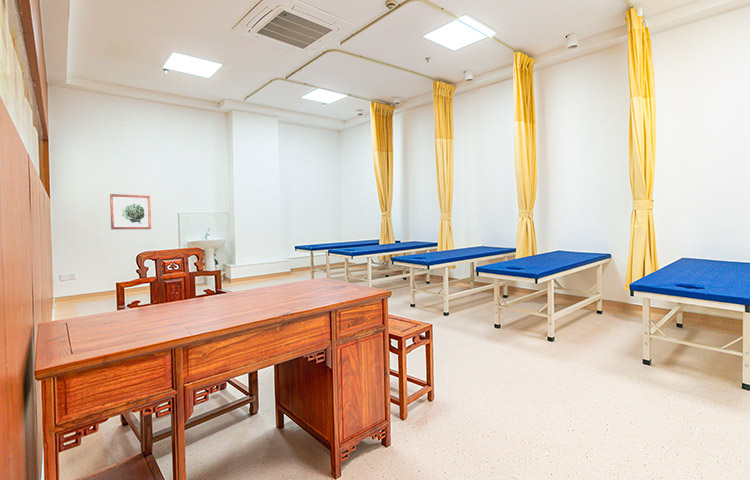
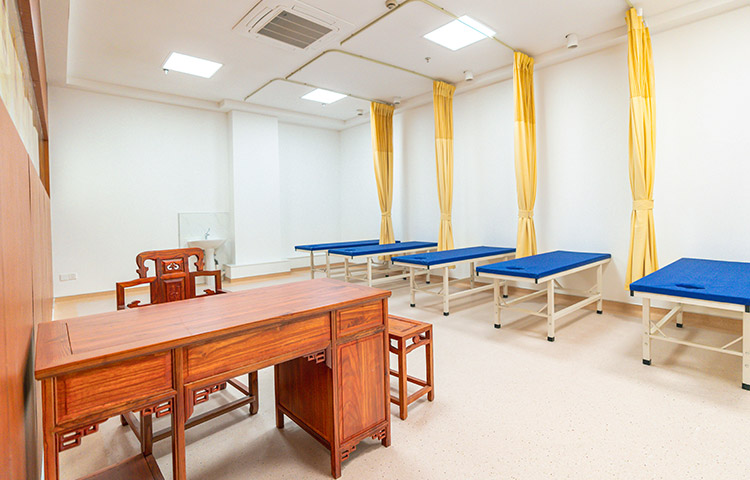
- wall art (131, 212)
